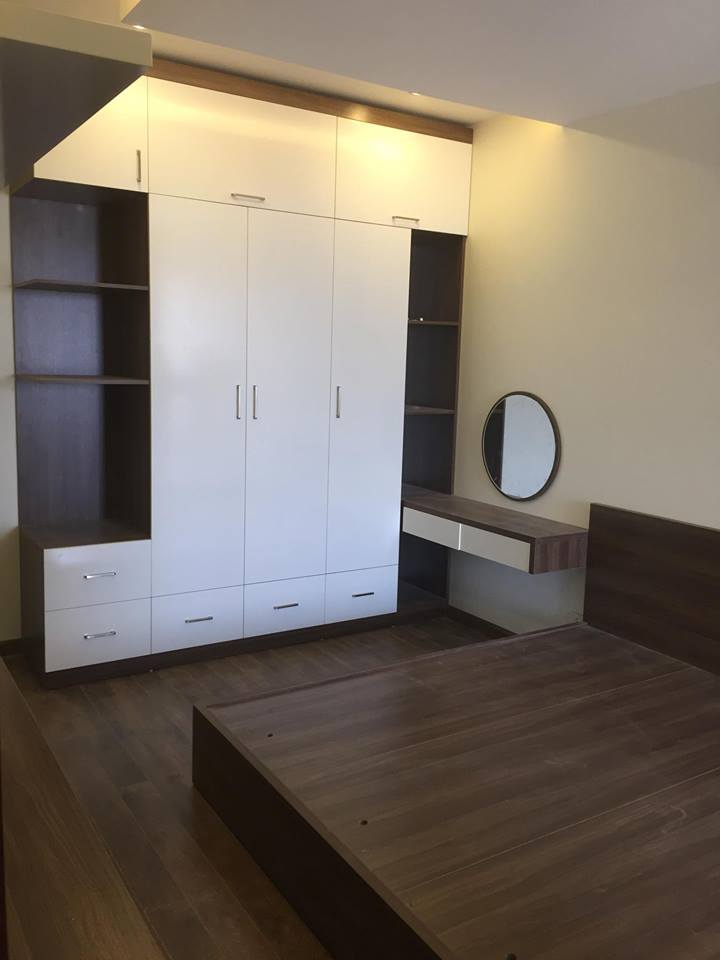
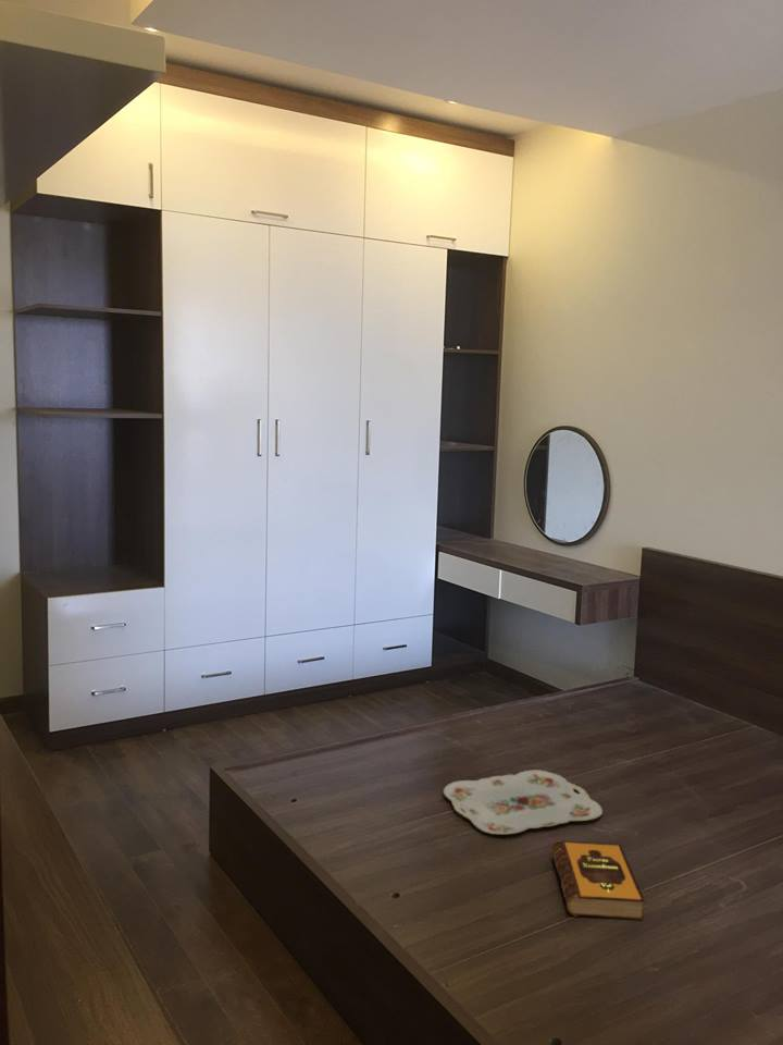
+ hardback book (594, 877)
+ serving tray (521, 801)
